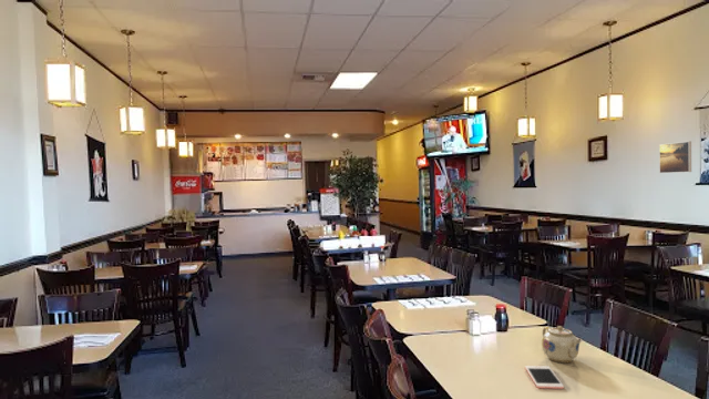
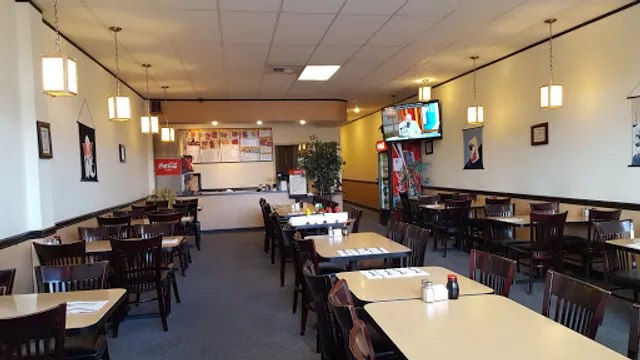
- cell phone (543, 376)
- teapot (562, 342)
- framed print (675, 157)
